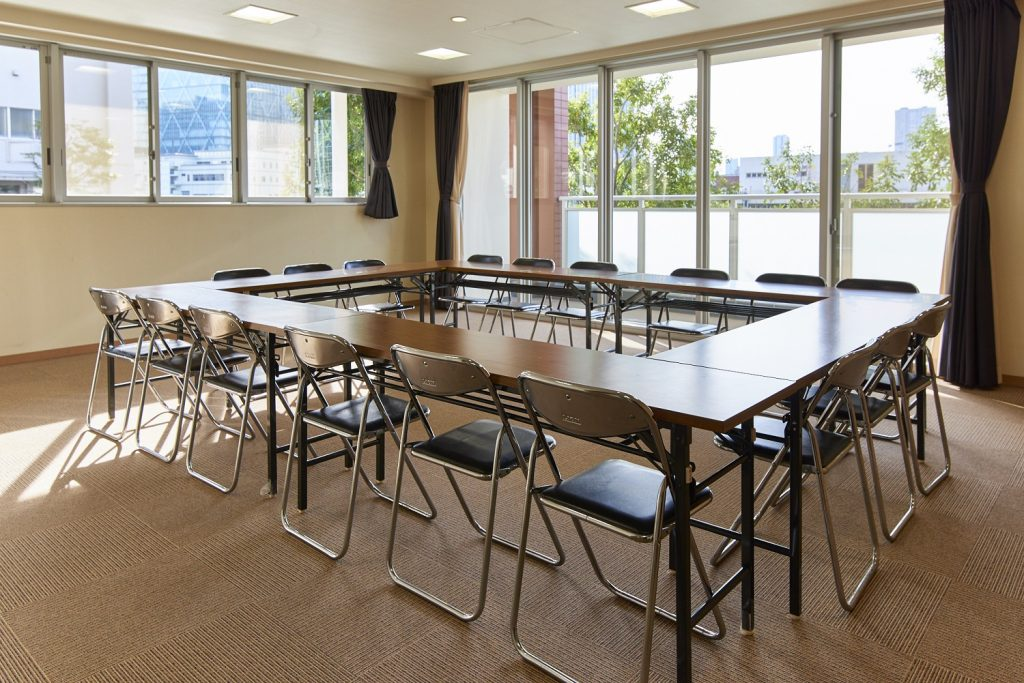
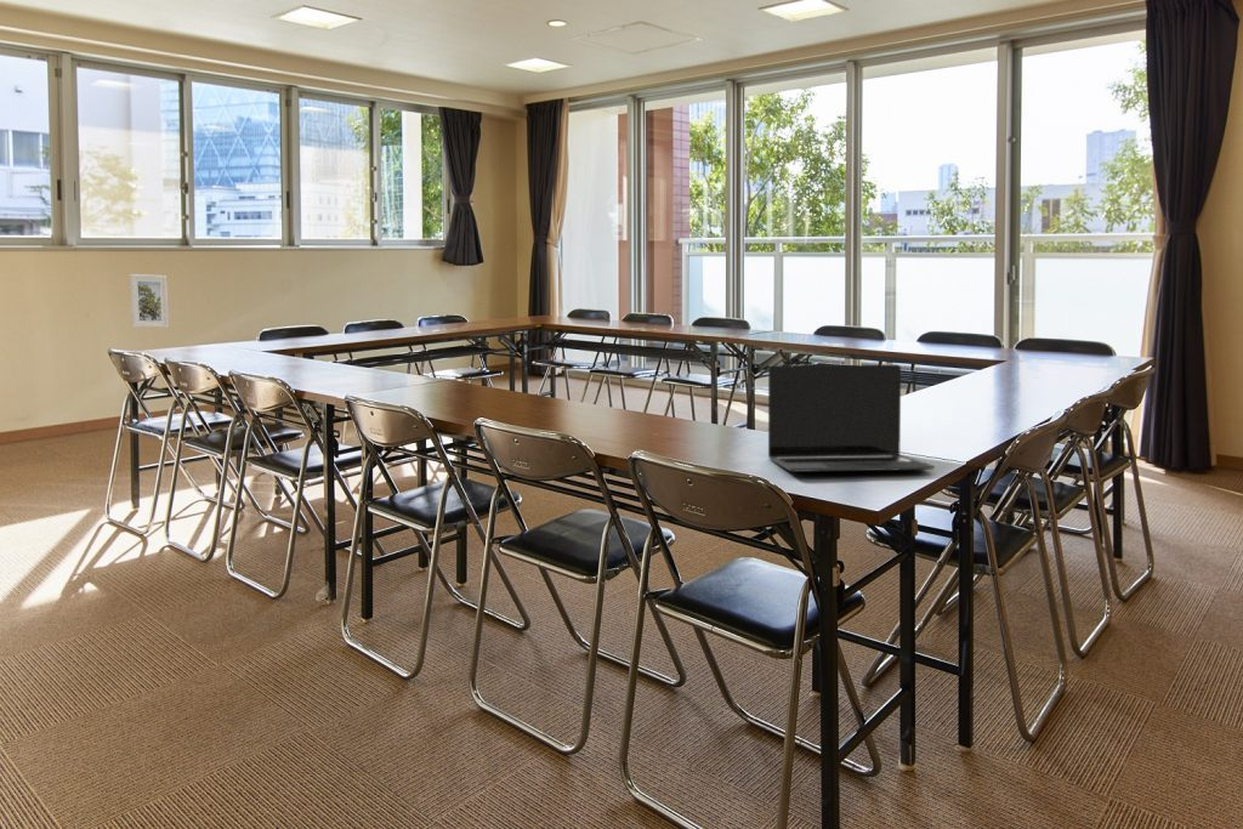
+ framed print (149, 301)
+ laptop (847, 415)
